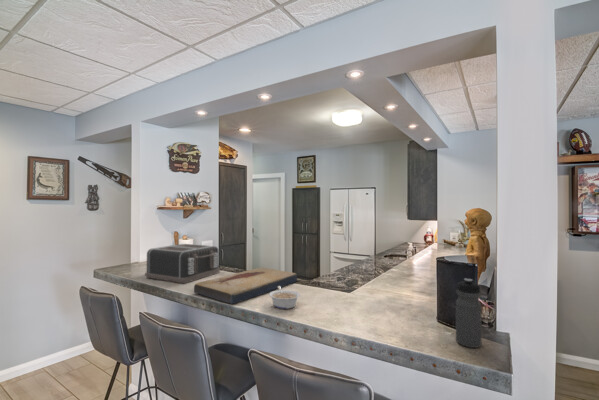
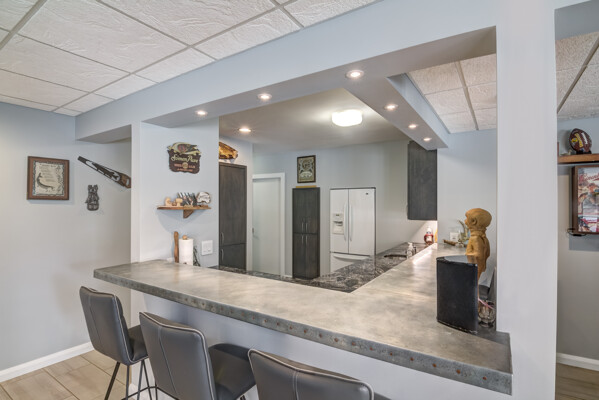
- toaster (186, 261)
- legume (283, 298)
- water bottle (468, 310)
- fish fossil (249, 282)
